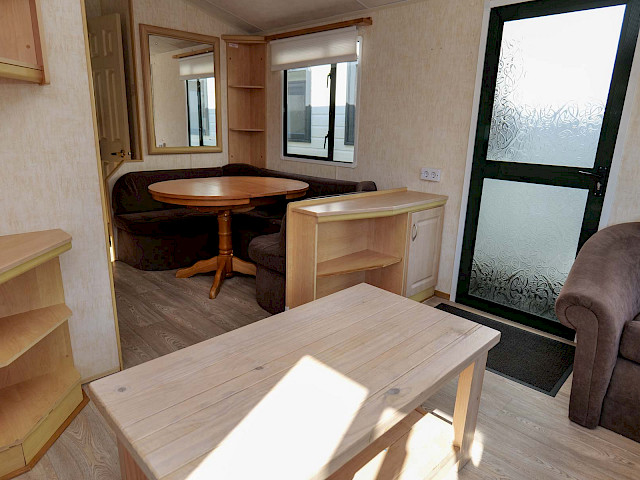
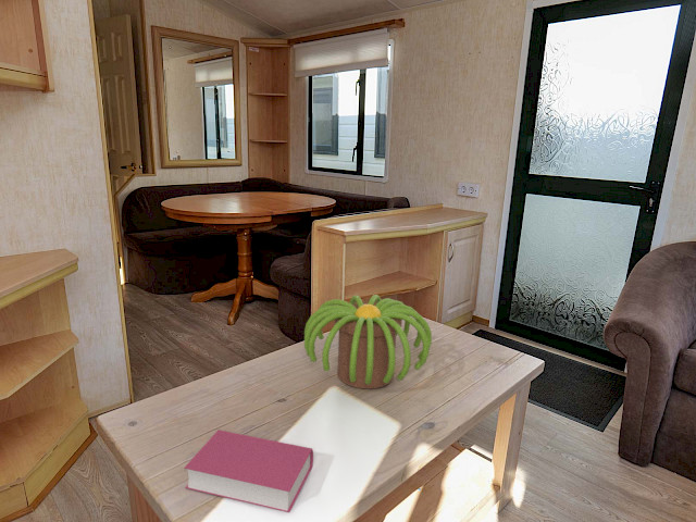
+ book (251, 467)
+ plant (365, 338)
